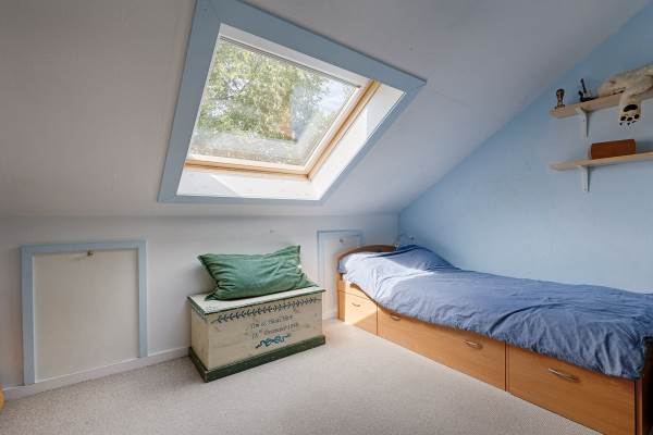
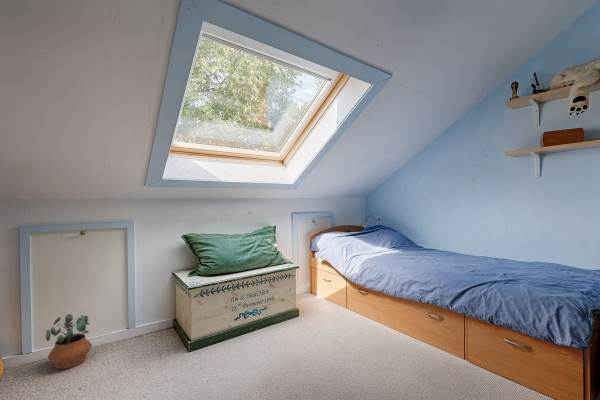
+ potted plant (70, 337)
